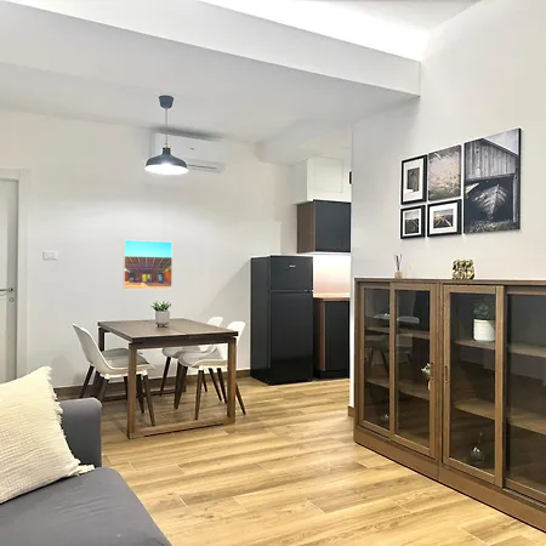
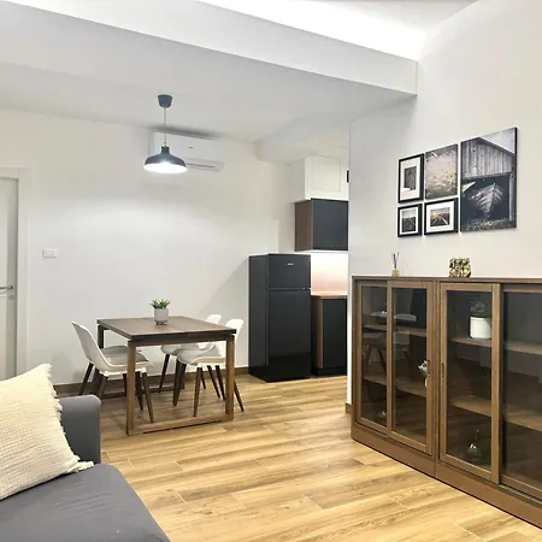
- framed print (148, 265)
